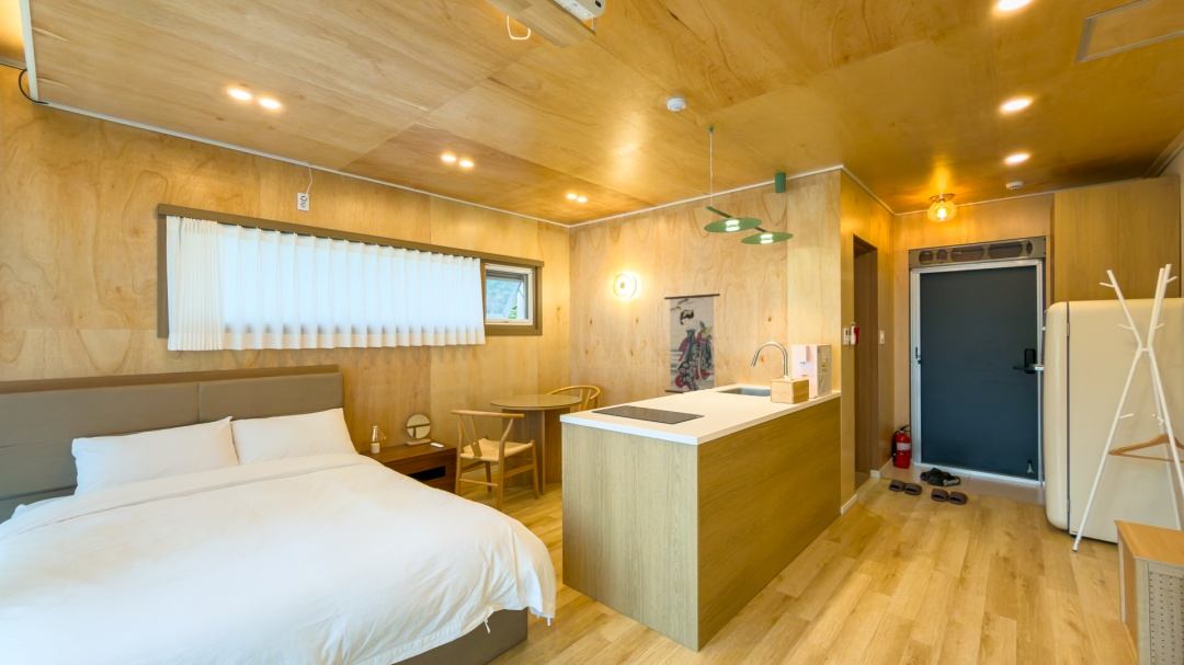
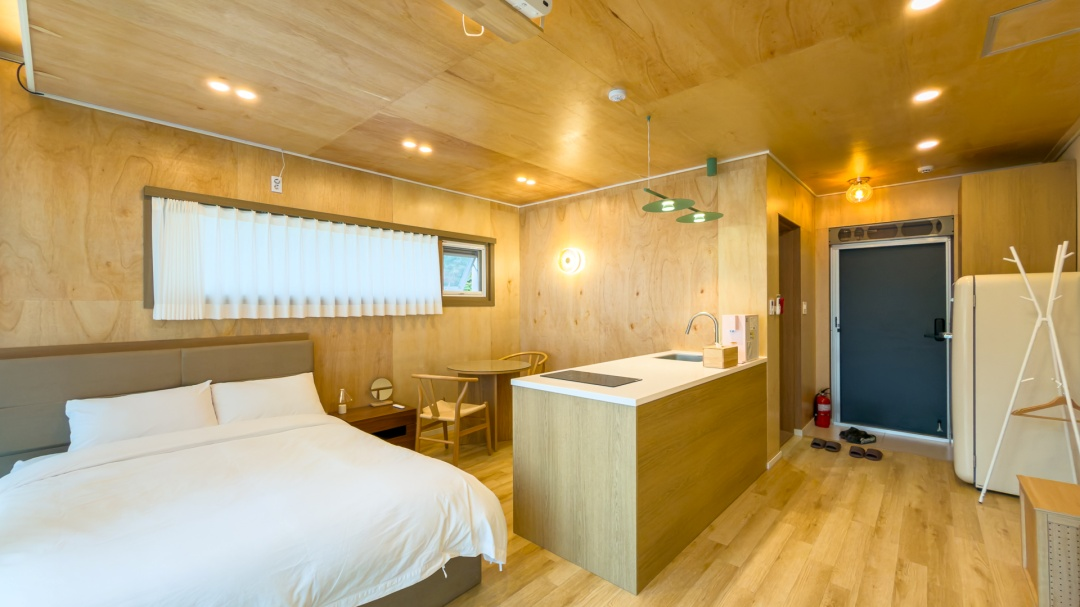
- wall scroll (691, 337)
